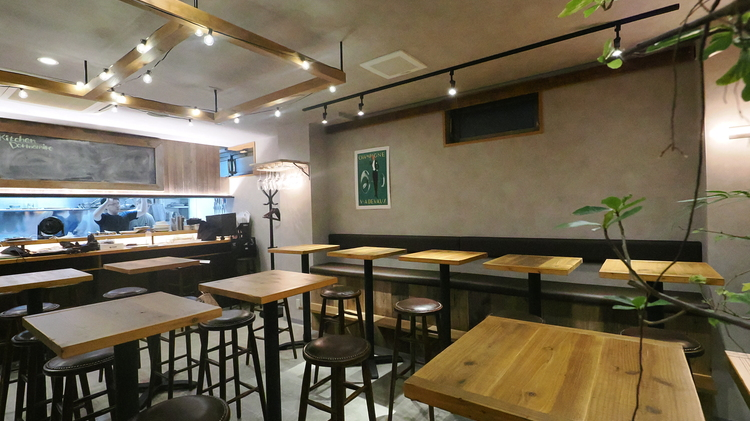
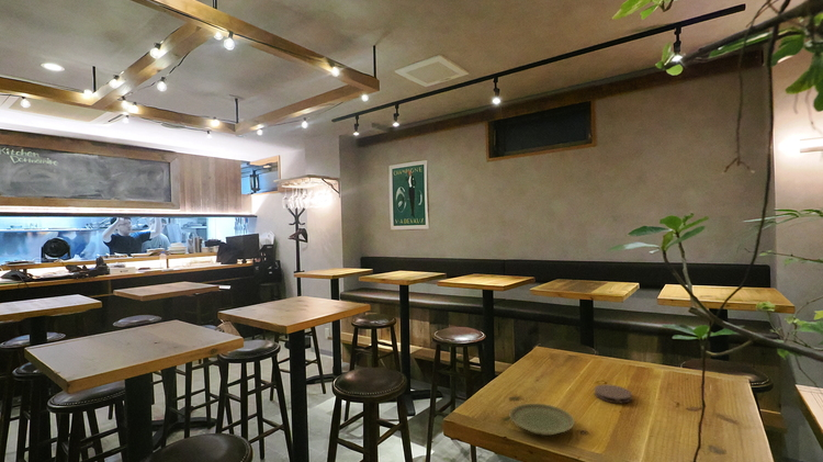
+ coaster (612, 393)
+ plate (541, 420)
